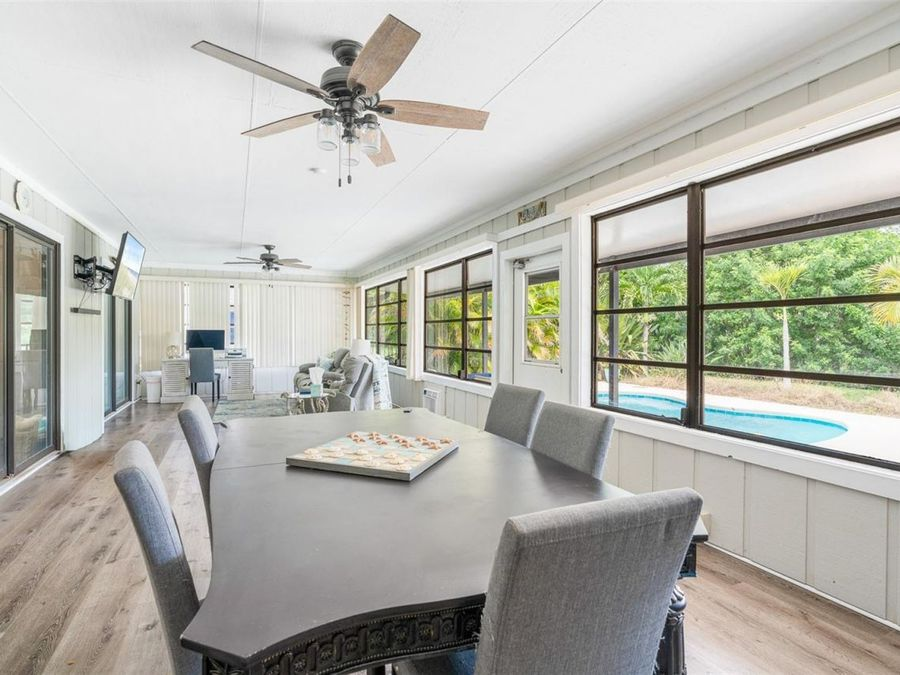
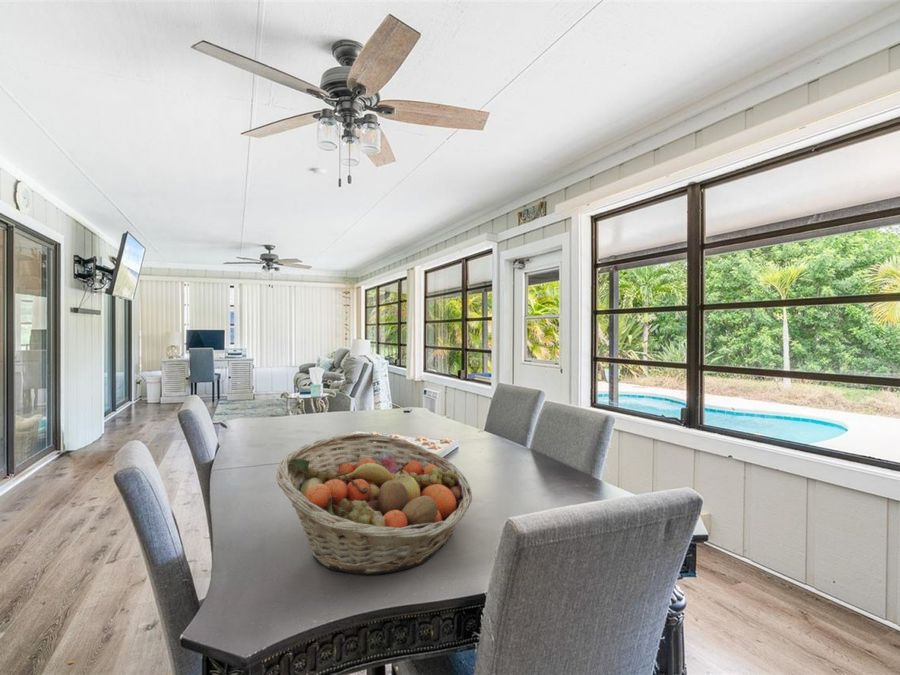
+ fruit basket (380, 492)
